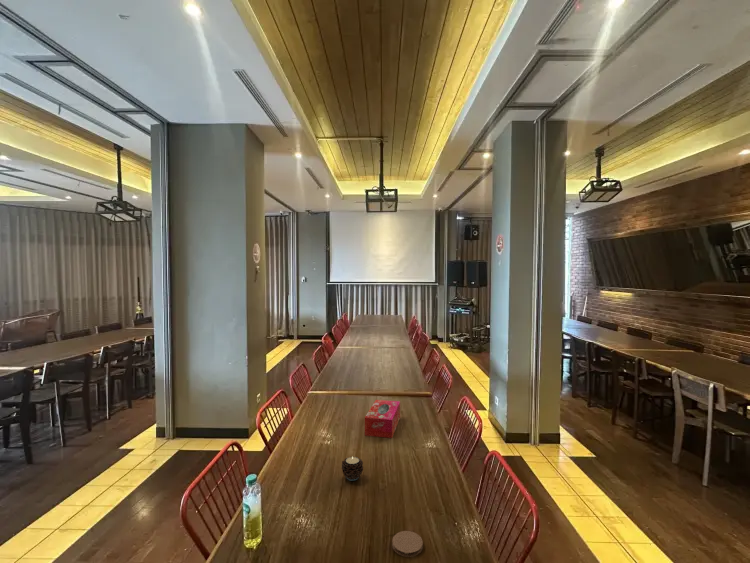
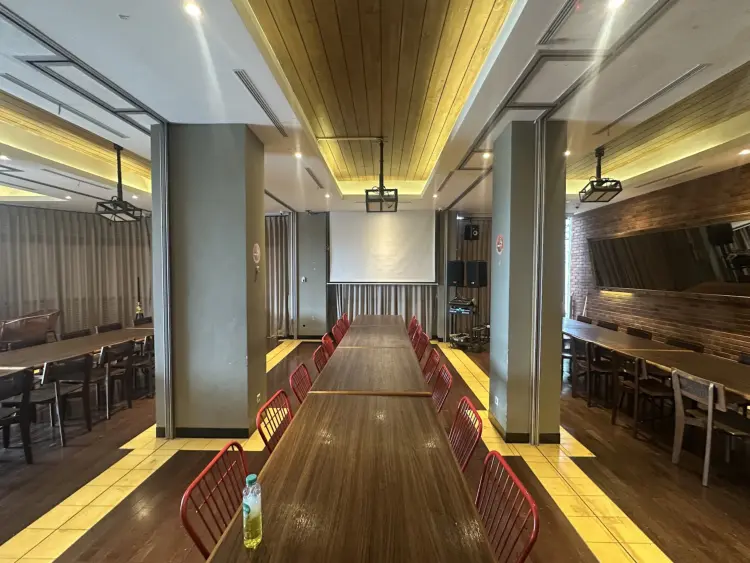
- tissue box (383, 417)
- coaster (407, 543)
- candle (352, 467)
